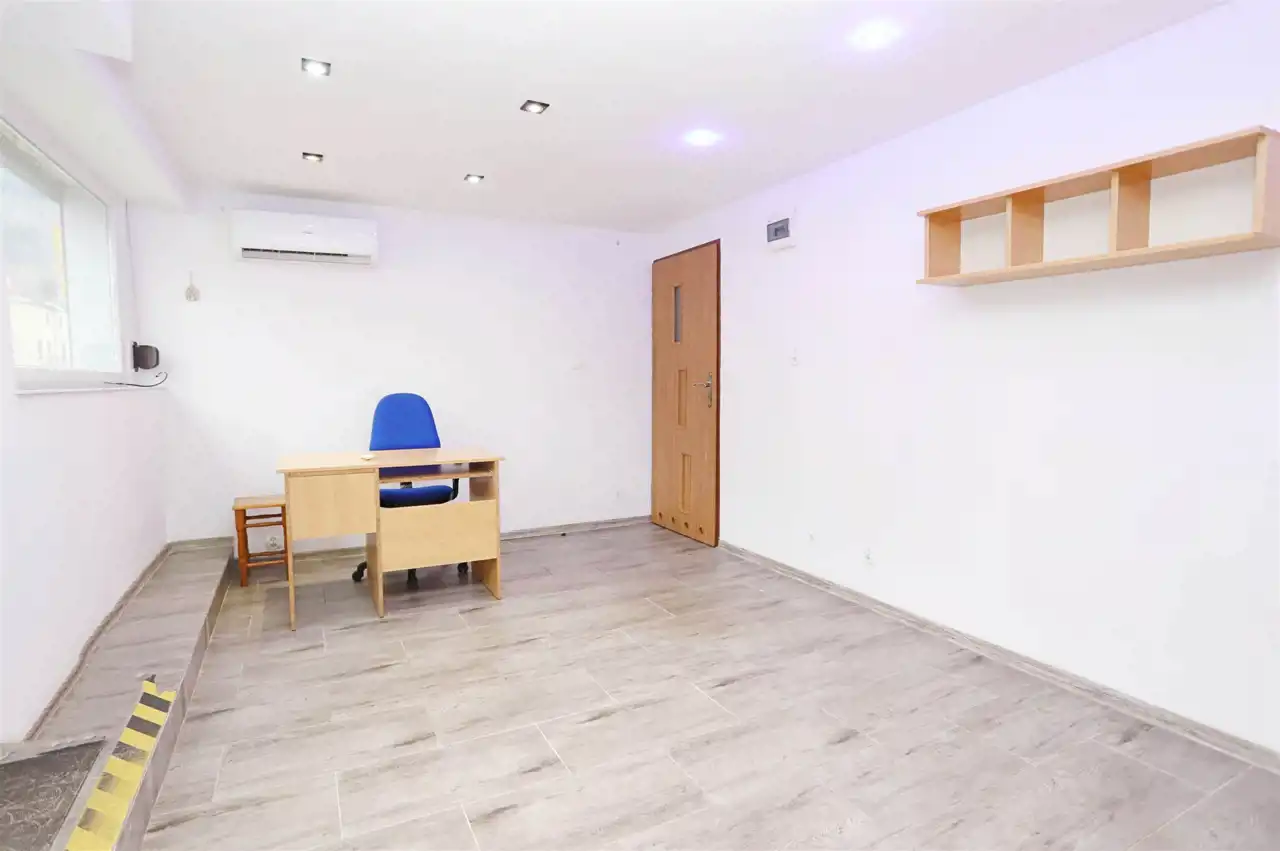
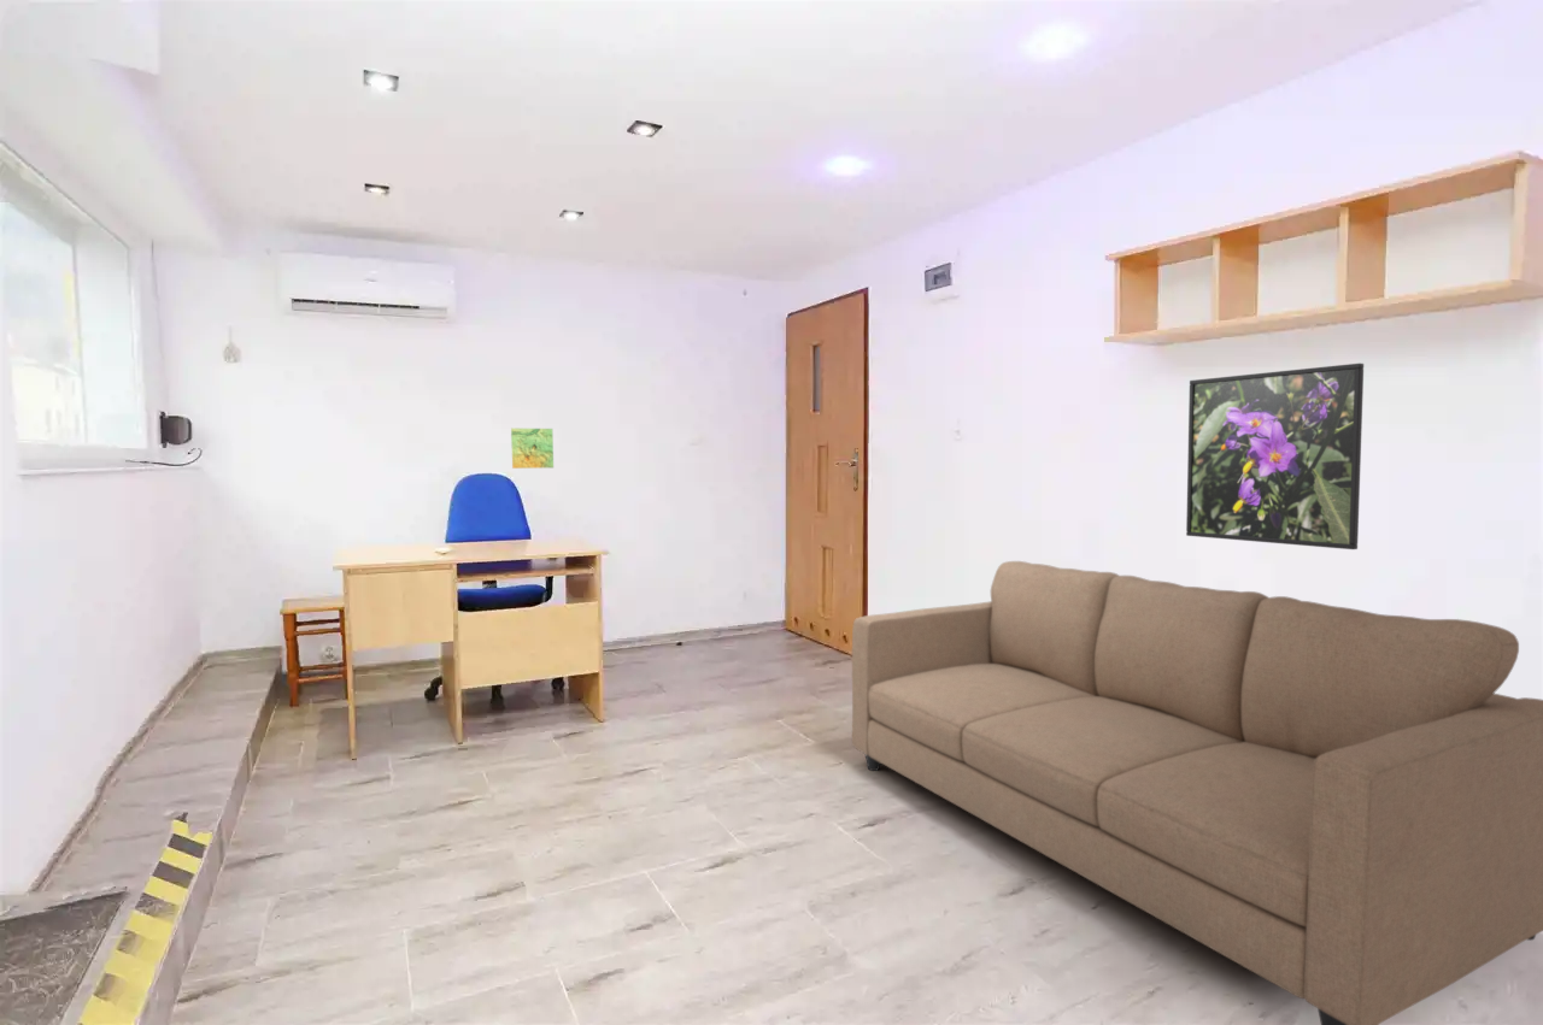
+ sofa (1128, 712)
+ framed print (1266, 458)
+ map (532, 448)
